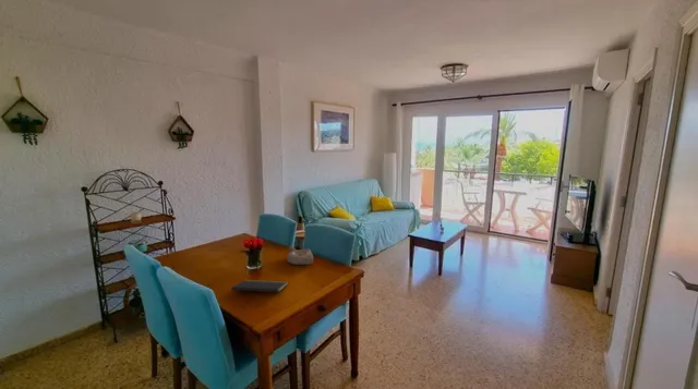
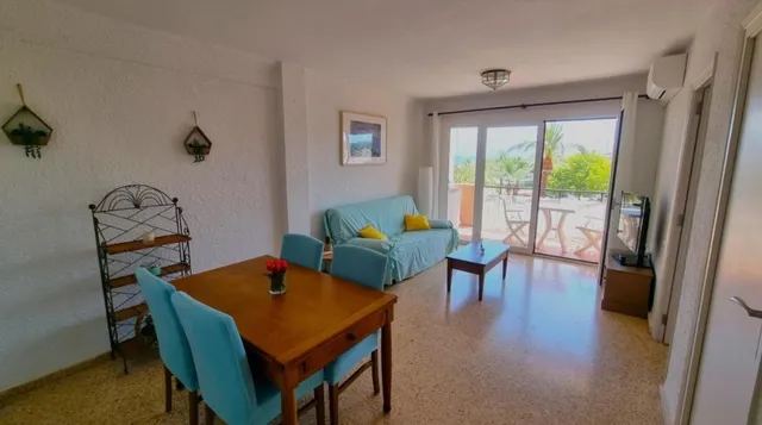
- bowl (299, 255)
- notepad (261, 285)
